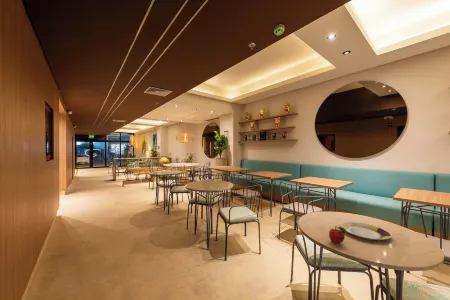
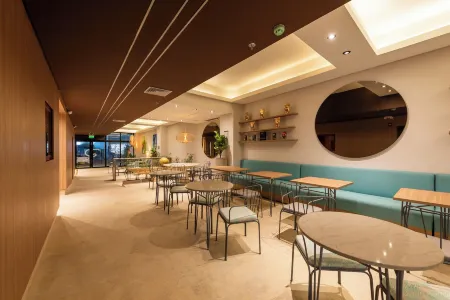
- fruit (337, 234)
- plate (364, 231)
